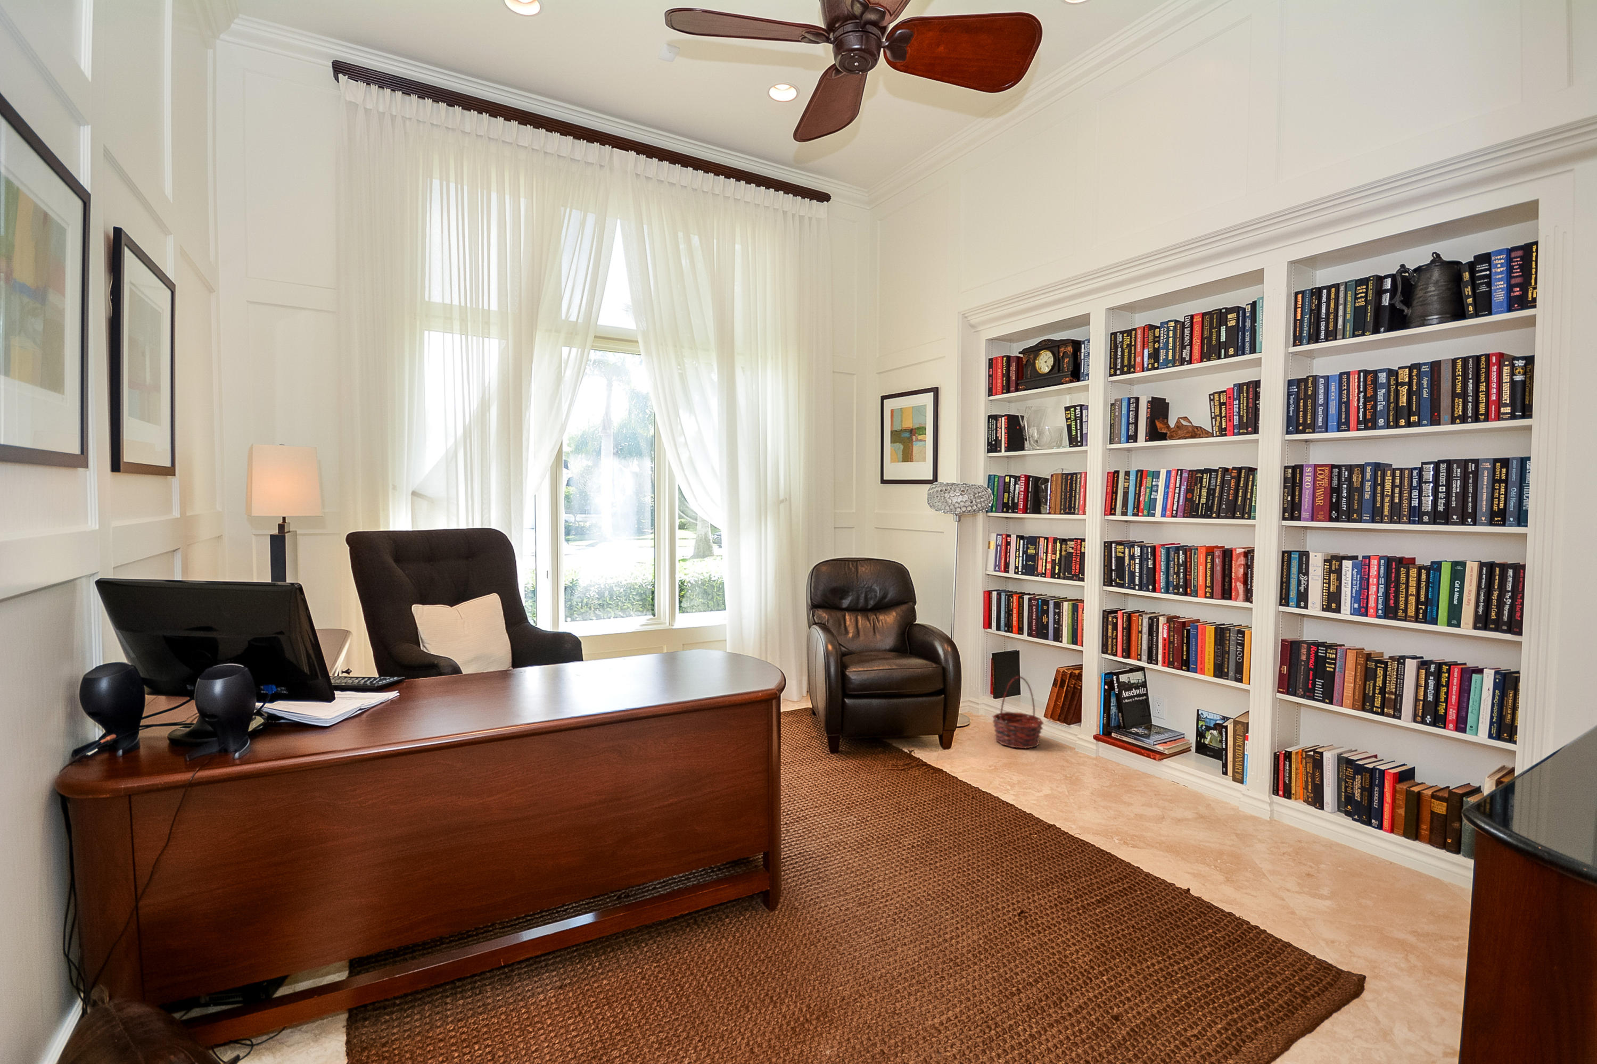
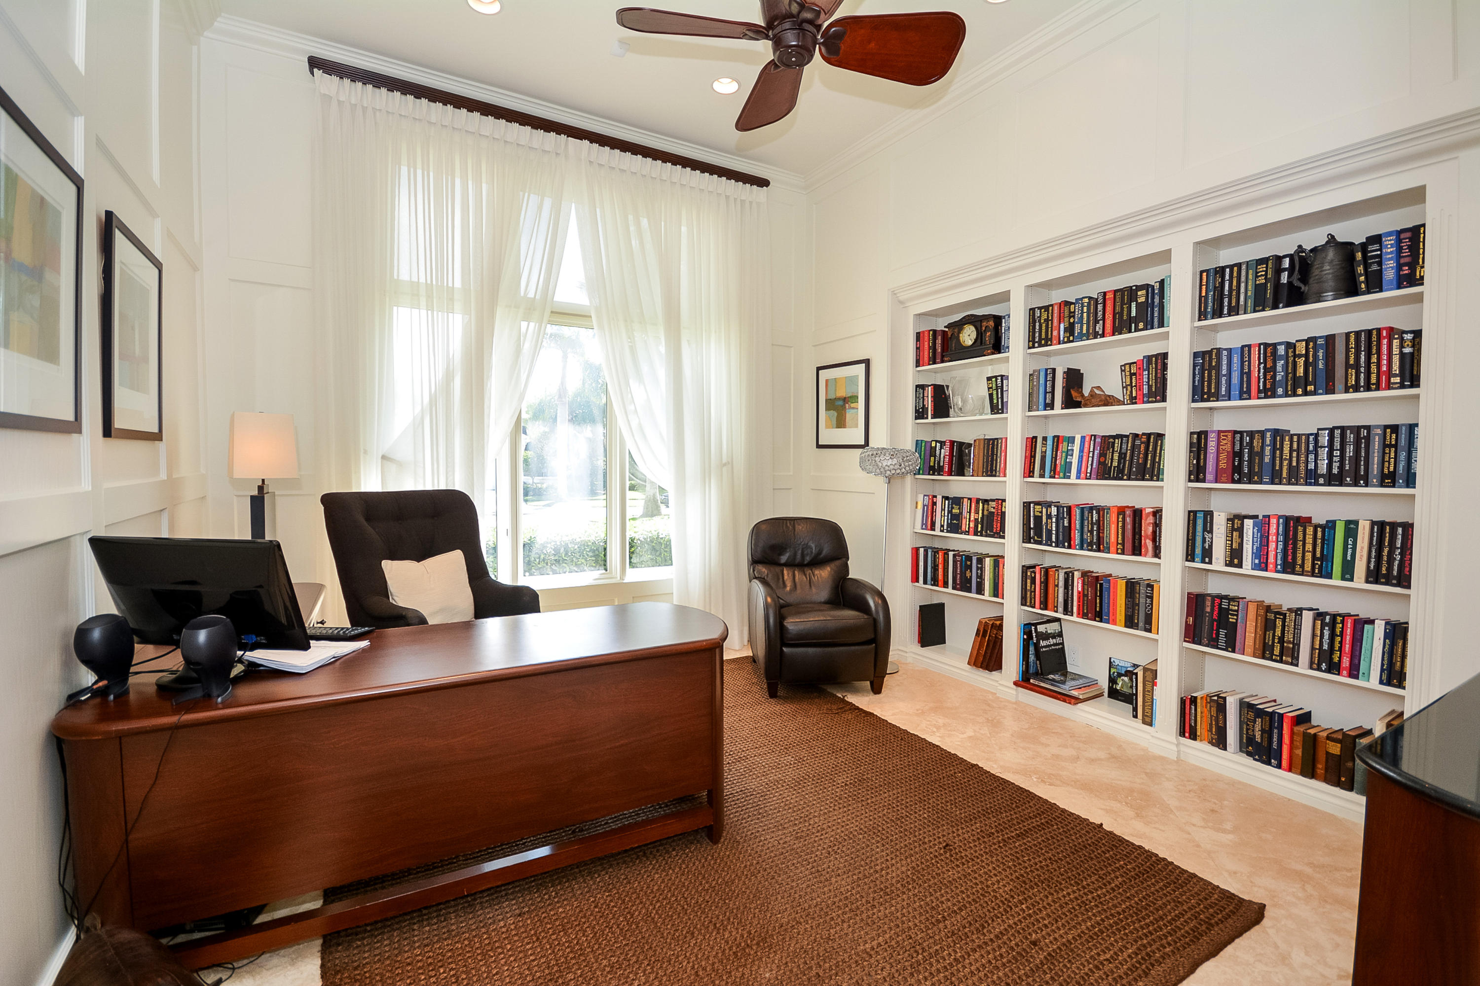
- basket (1018, 712)
